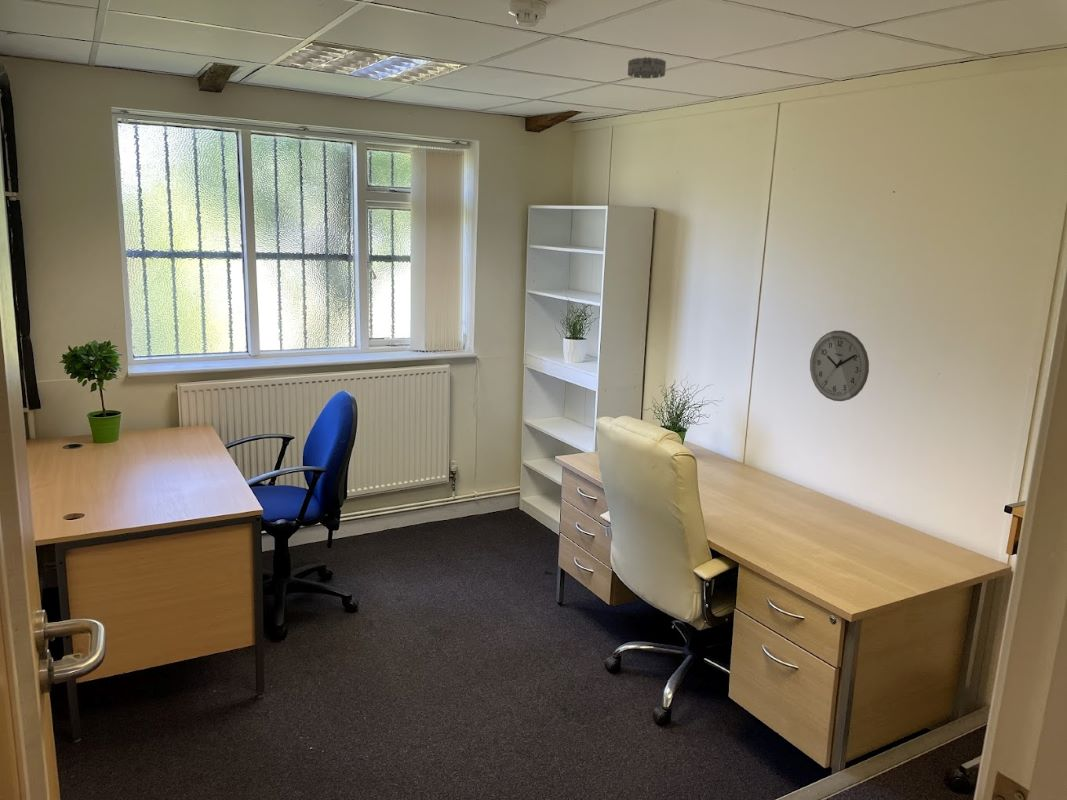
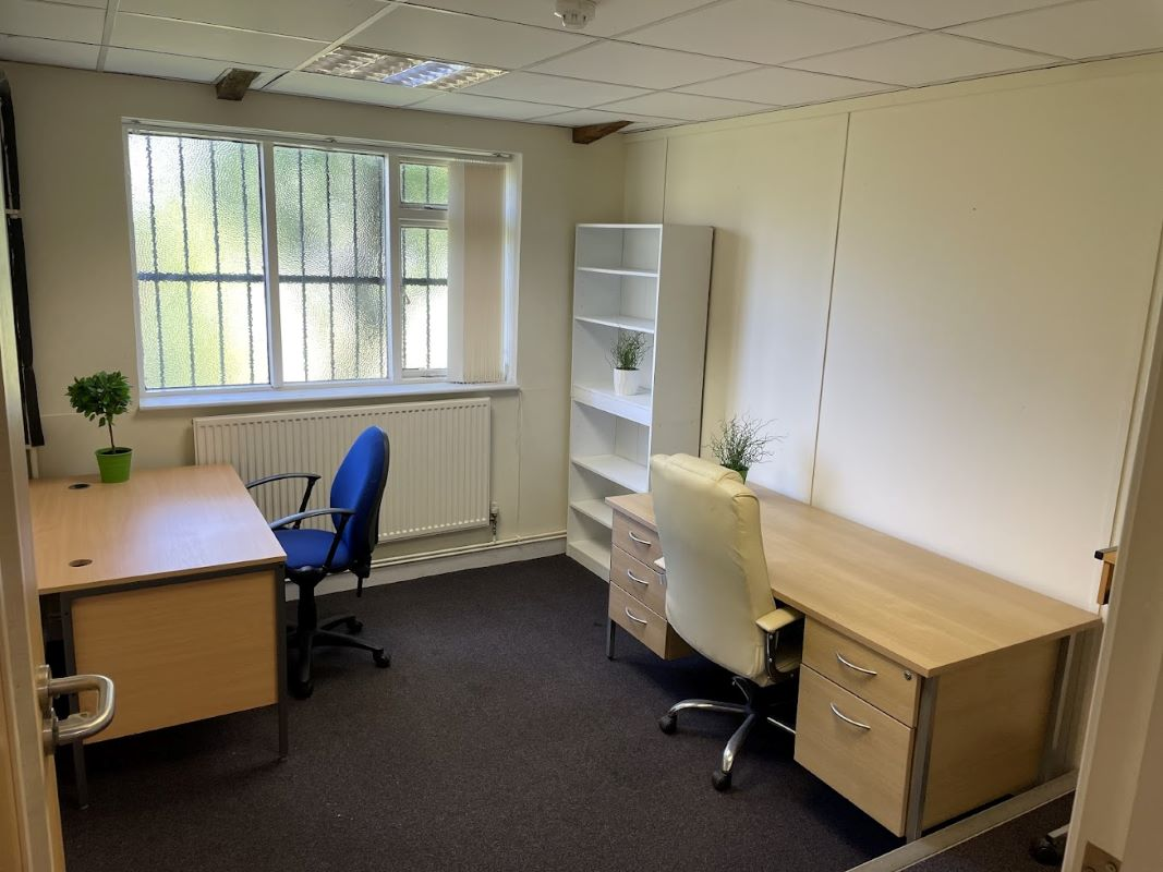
- wall clock (837, 366)
- smoke detector (646, 67)
